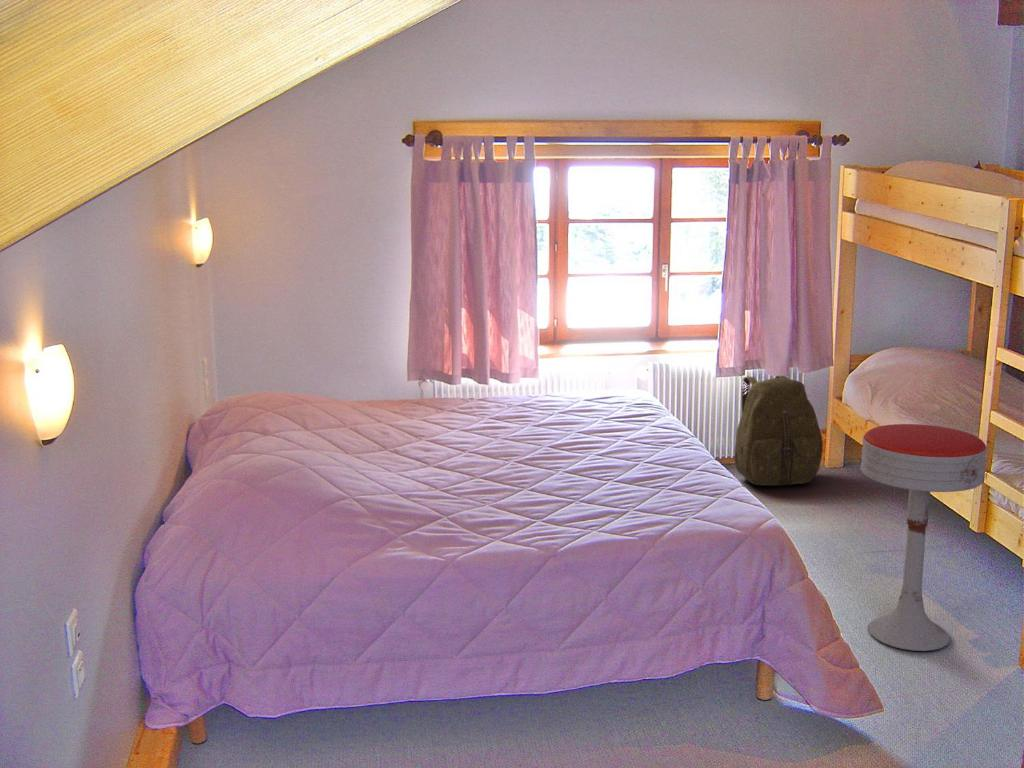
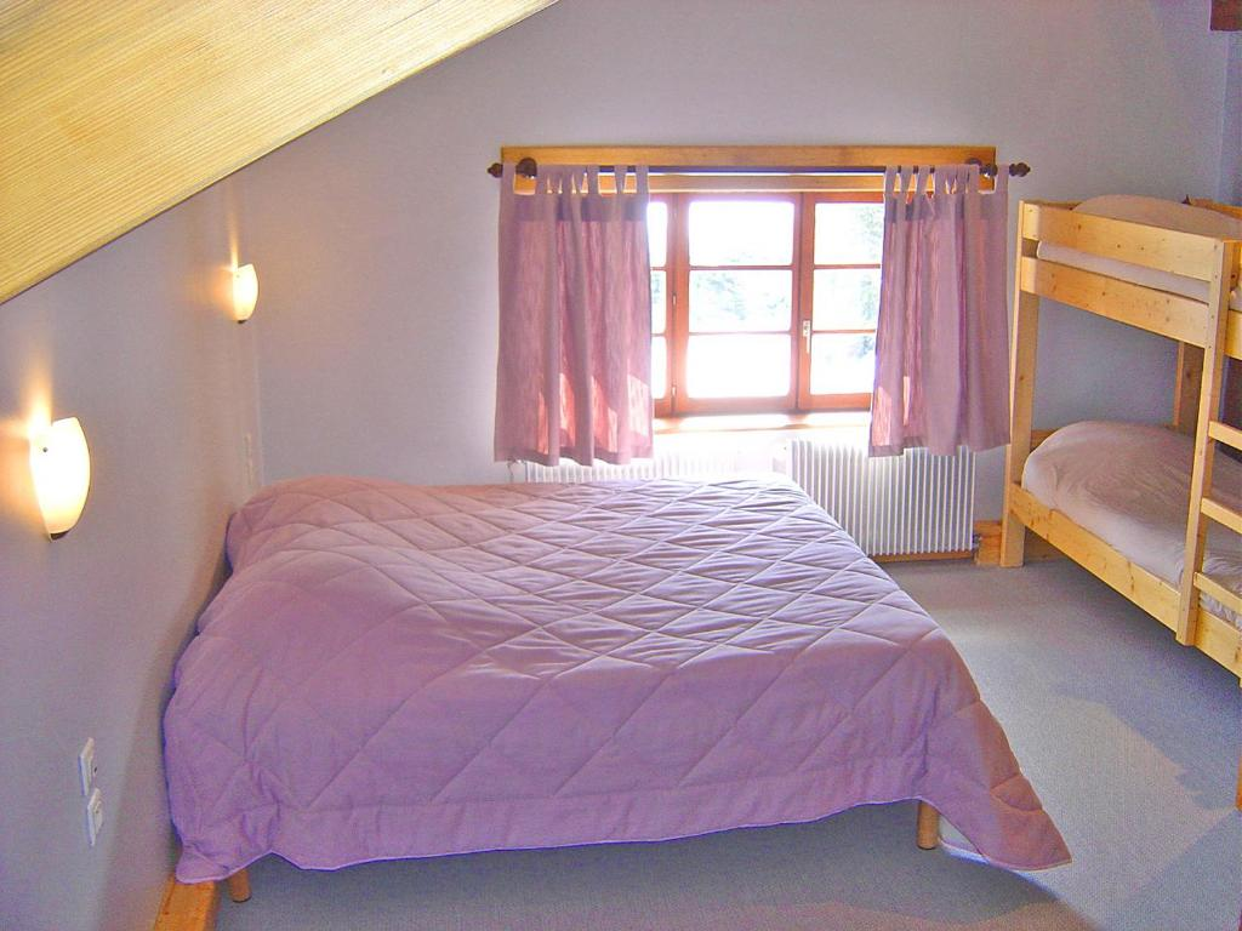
- backpack (774, 428)
- bar stool (916, 535)
